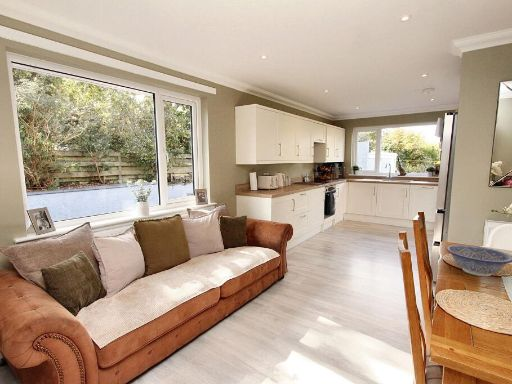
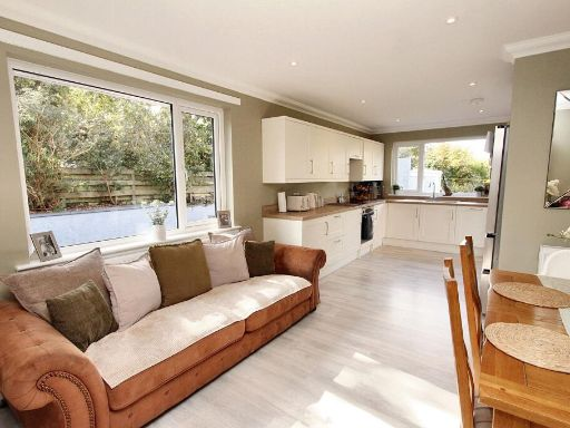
- decorative bowl (477, 262)
